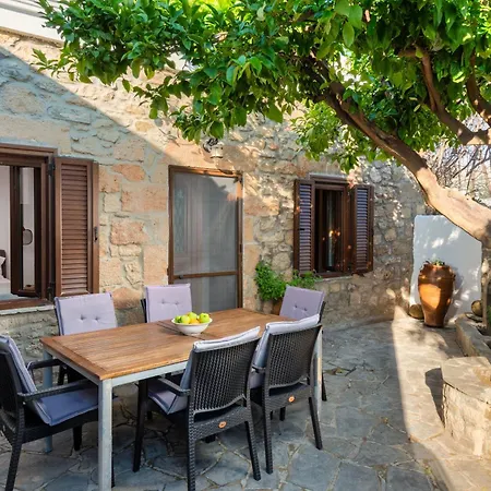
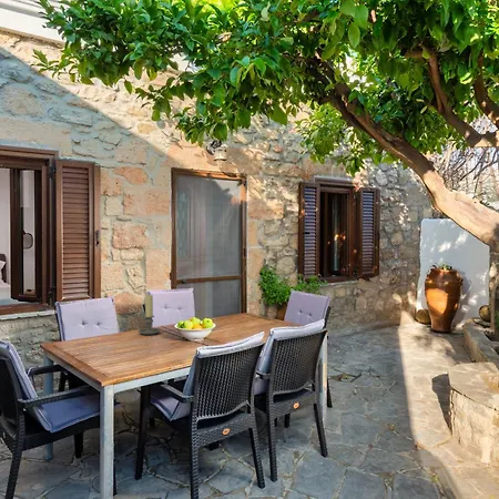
+ candle holder (147, 313)
